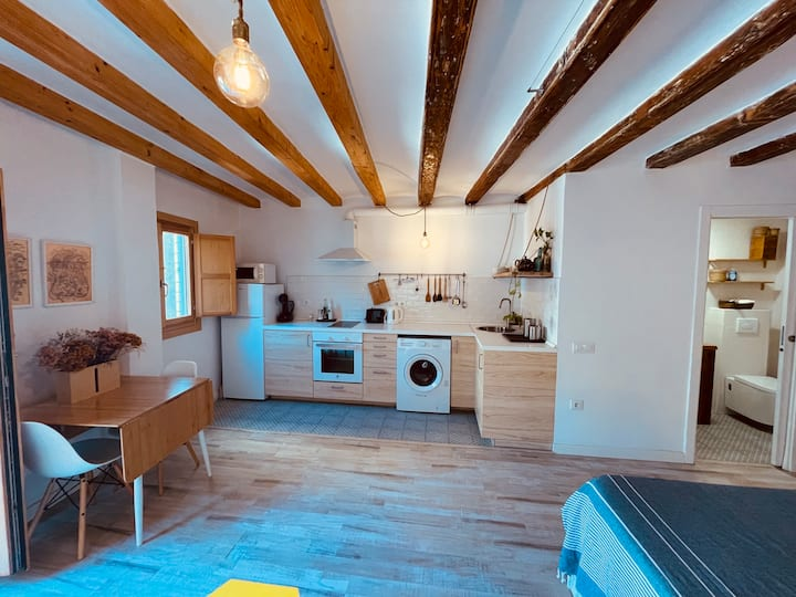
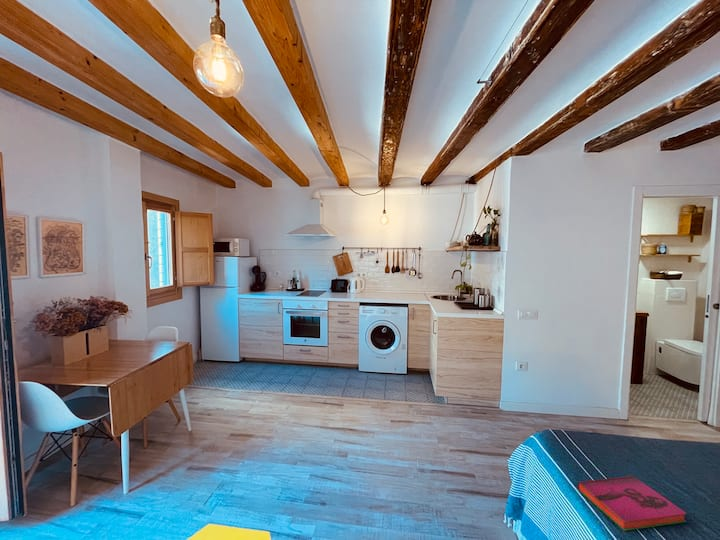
+ hardback book (628, 500)
